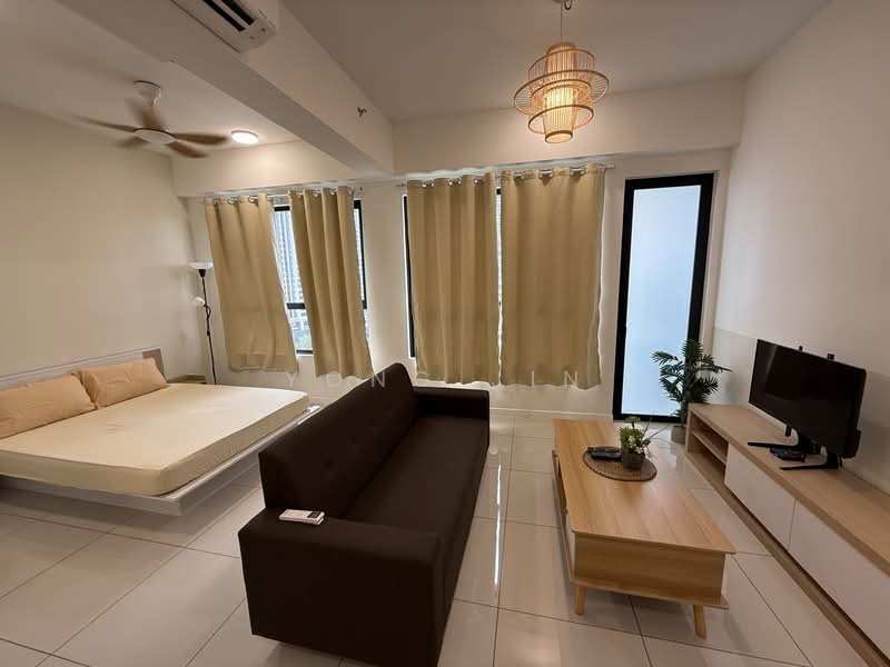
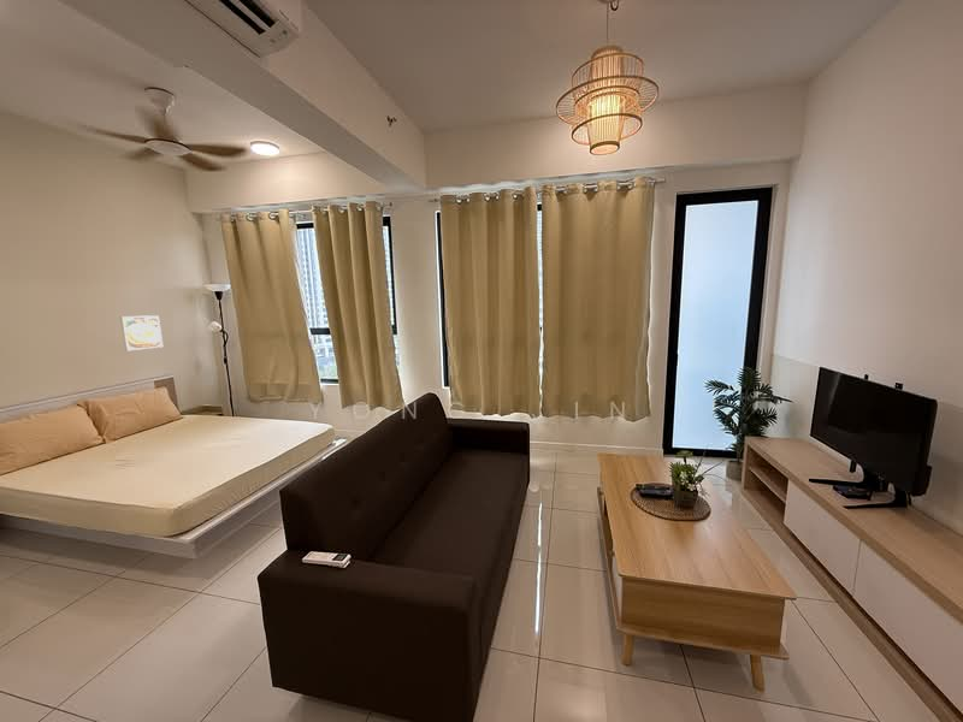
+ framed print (142, 332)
